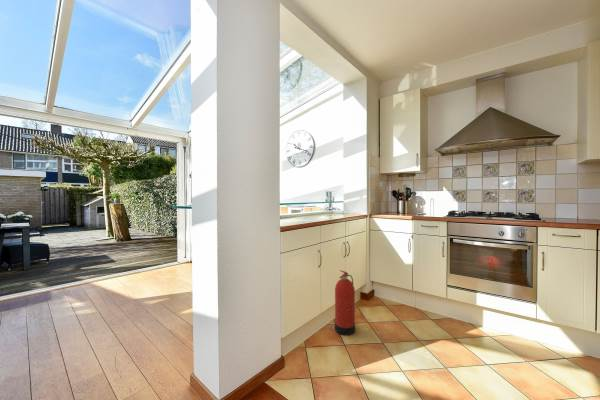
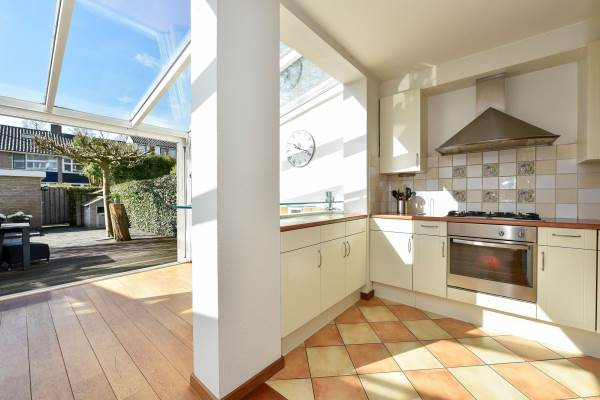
- fire extinguisher (346, 298)
